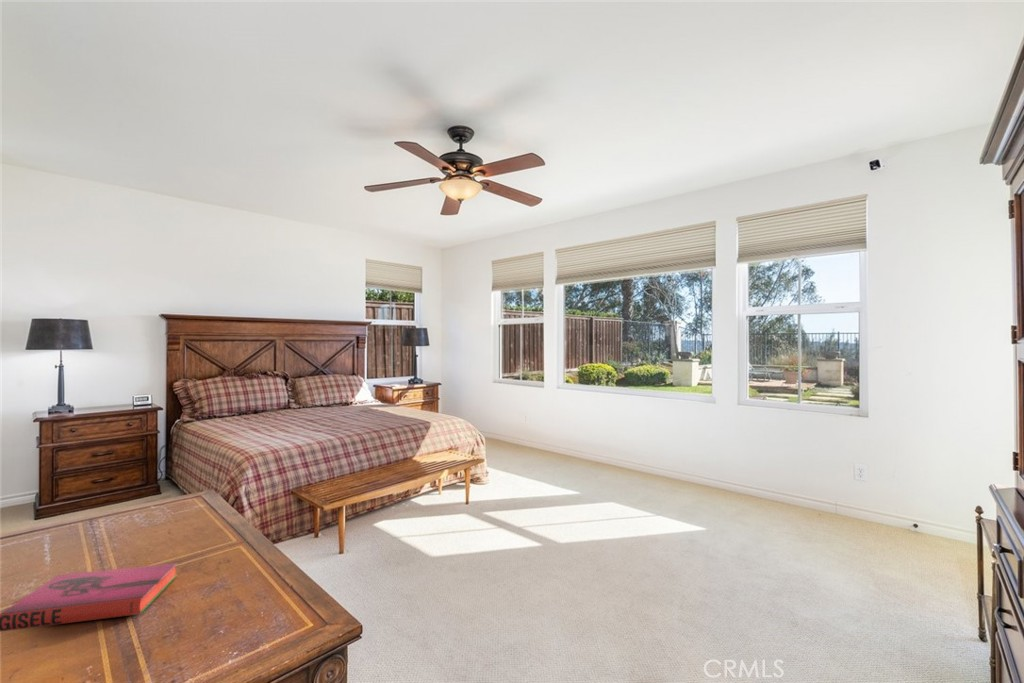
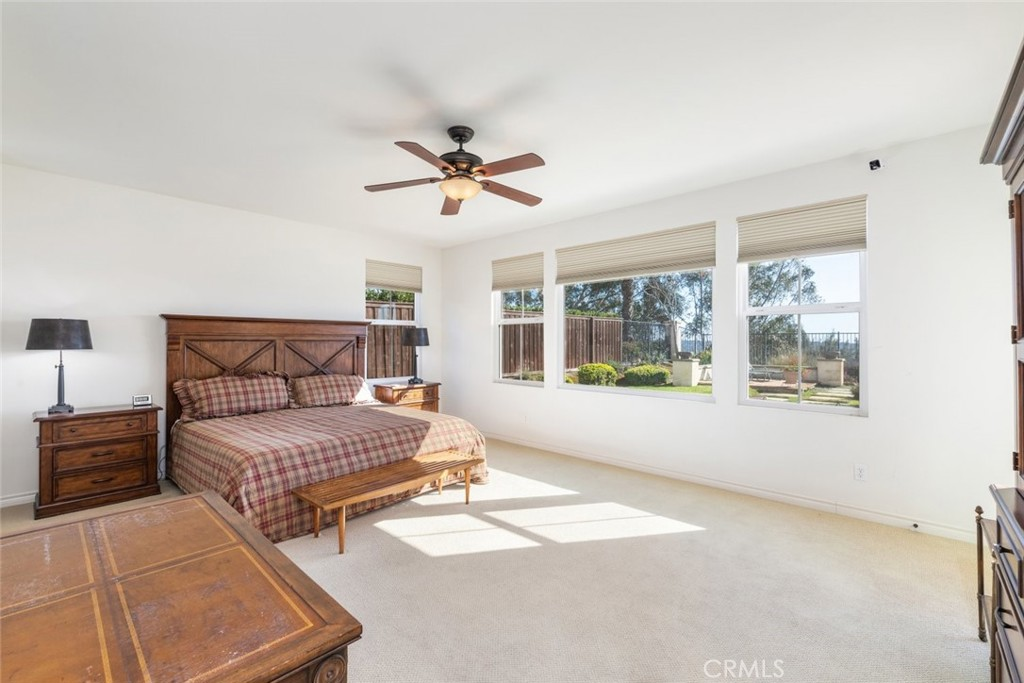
- hardback book (96, 593)
